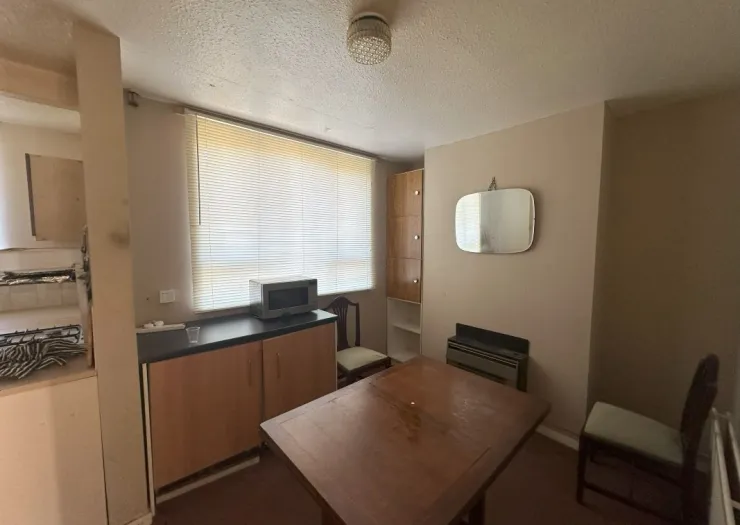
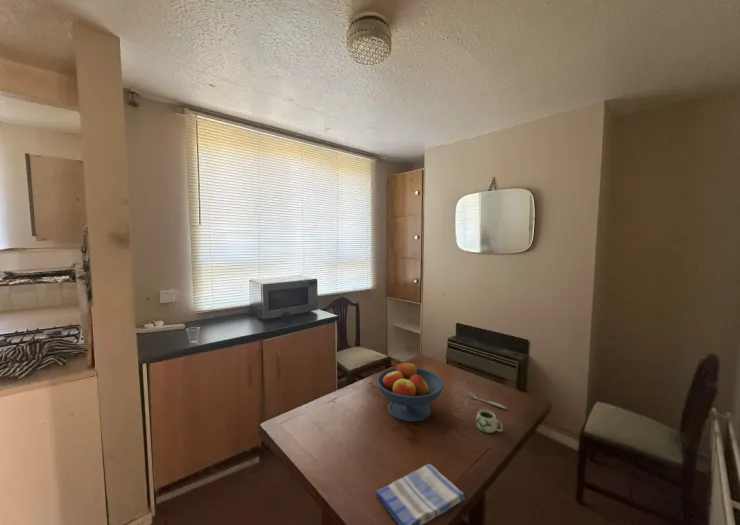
+ dish towel (419, 493)
+ mug (489, 422)
+ spoon (486, 401)
+ fruit bowl (409, 389)
